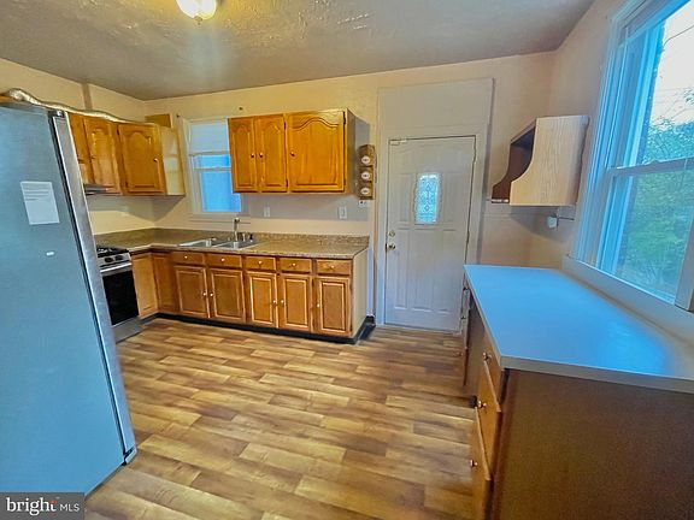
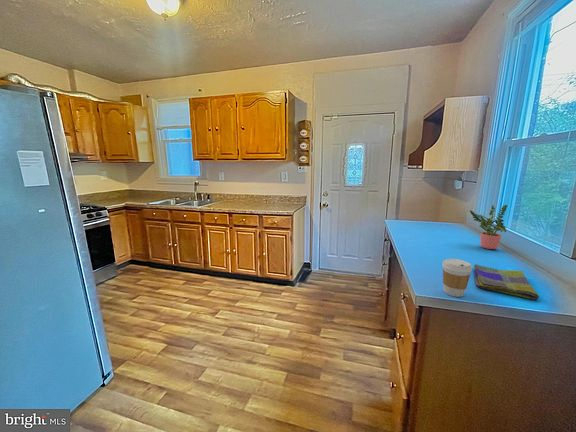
+ dish towel (502, 279)
+ potted plant (488, 227)
+ coffee cup (455, 277)
